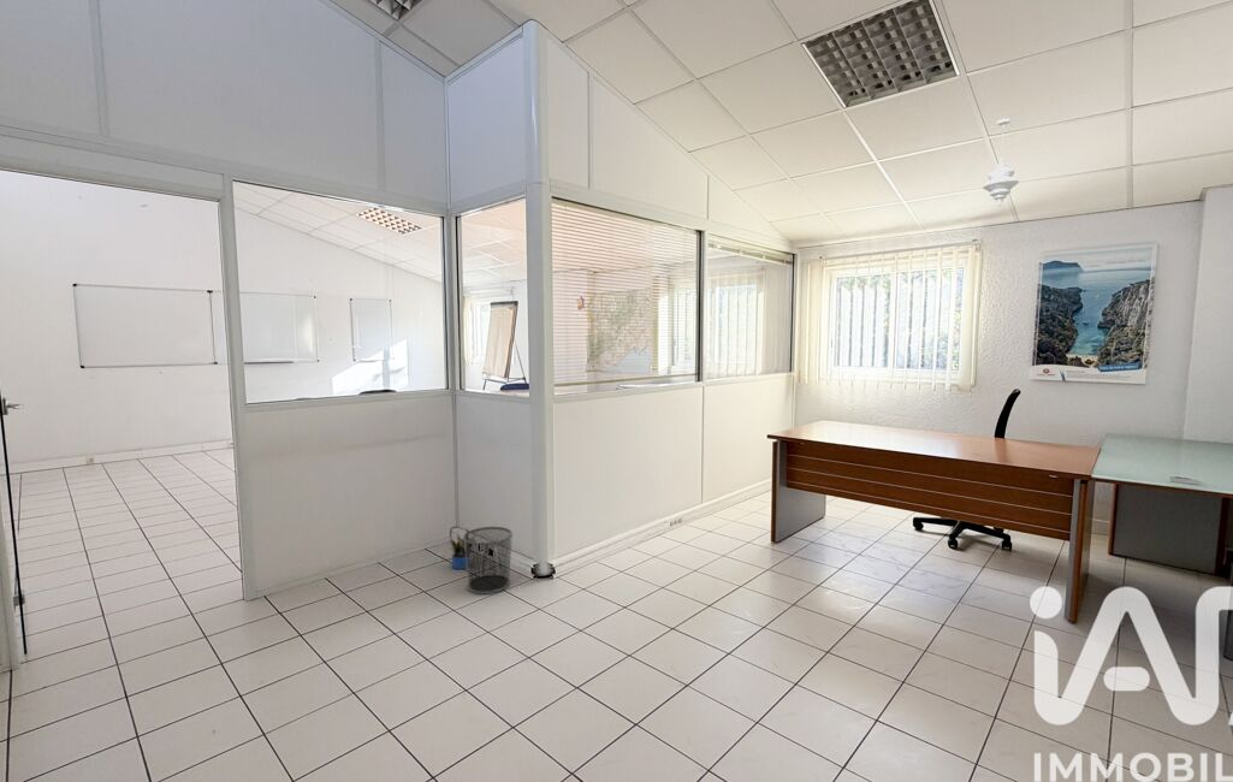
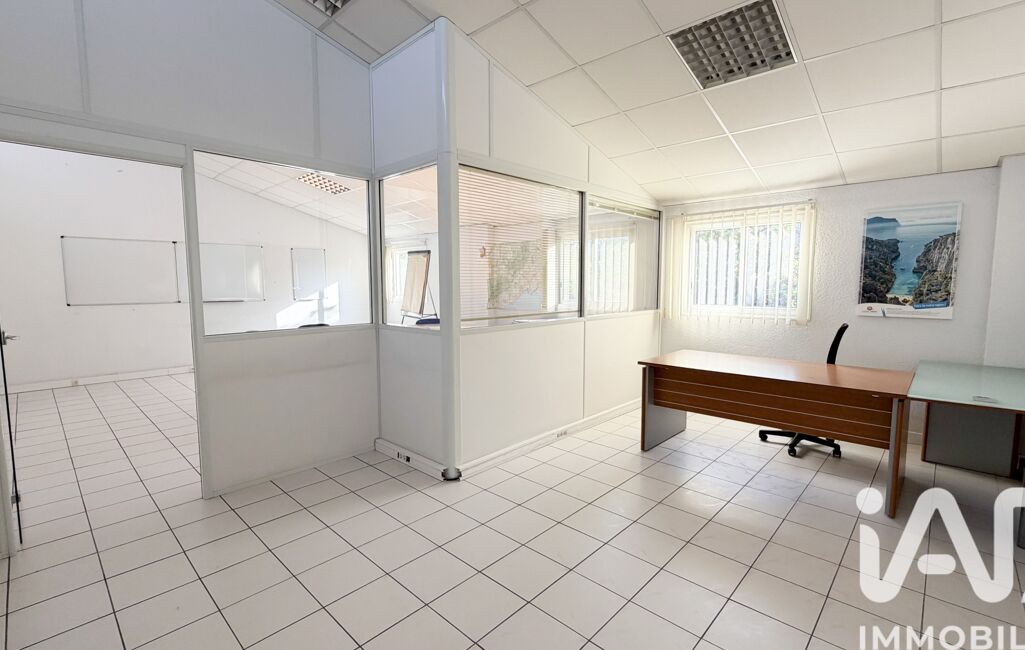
- waste bin (487, 559)
- pendant light (1001, 164)
- potted plant (463, 545)
